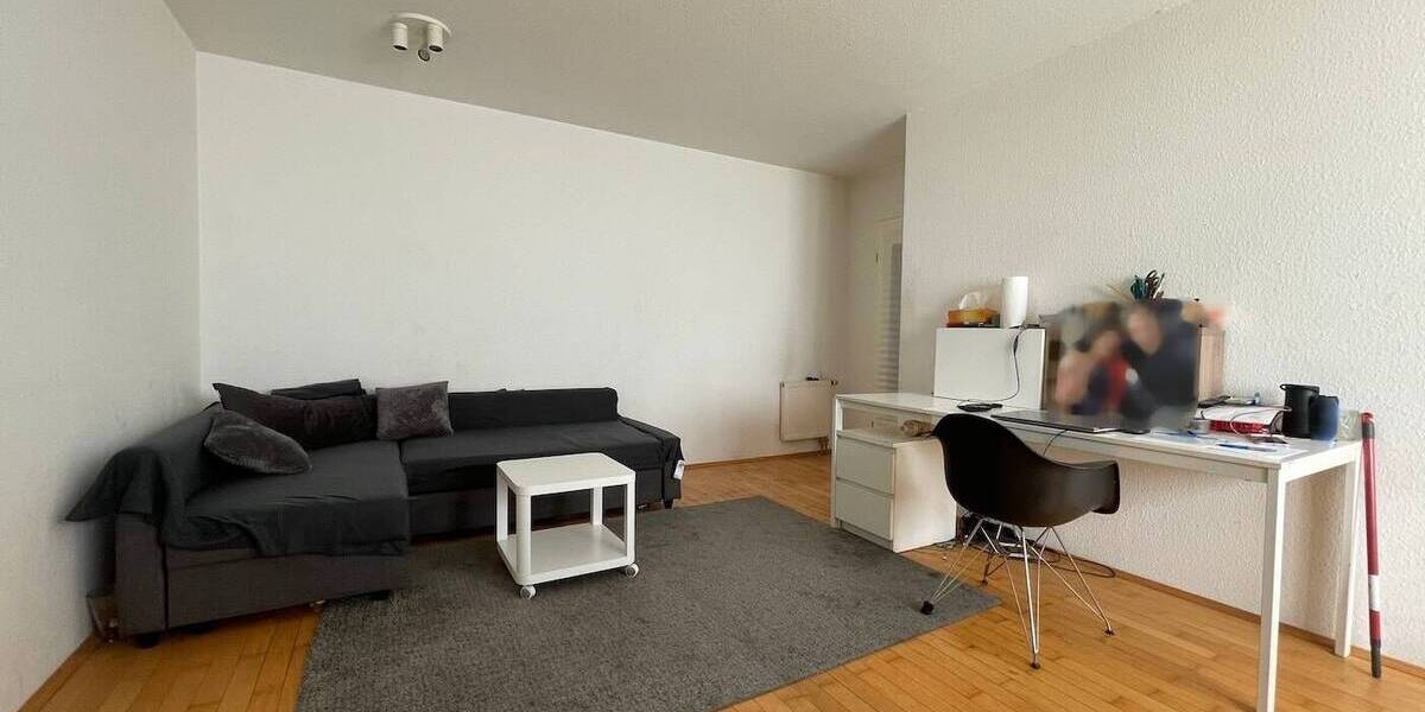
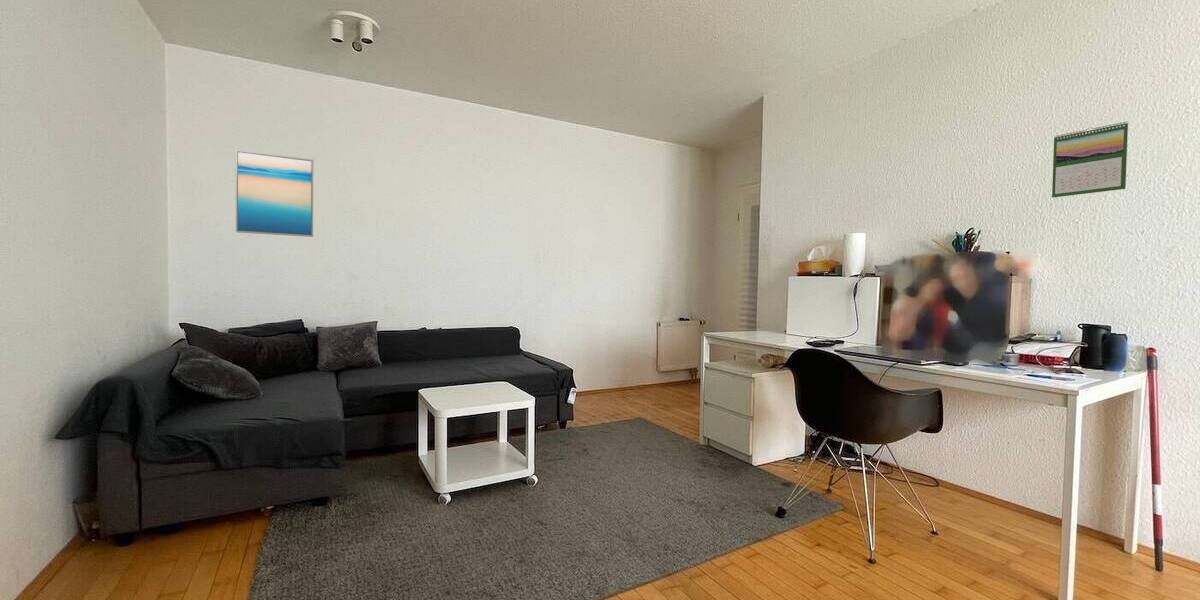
+ calendar (1088, 160)
+ wall art (276, 195)
